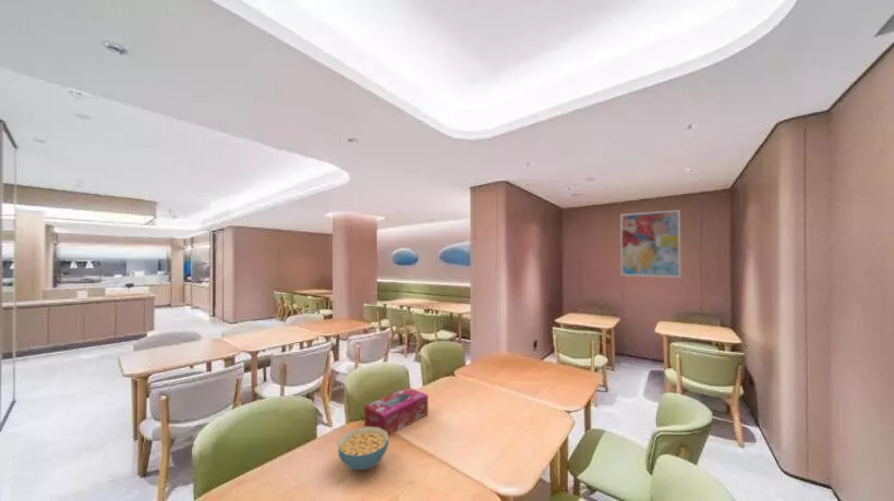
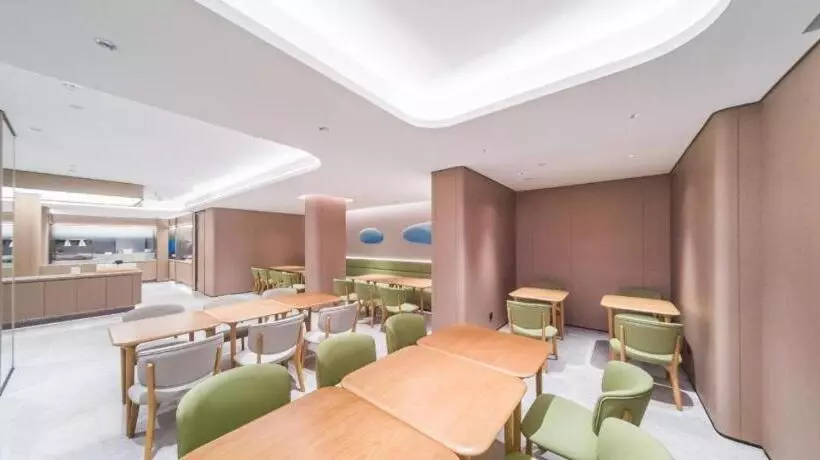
- cereal bowl (363, 452)
- tissue box (397, 410)
- wall art (649, 244)
